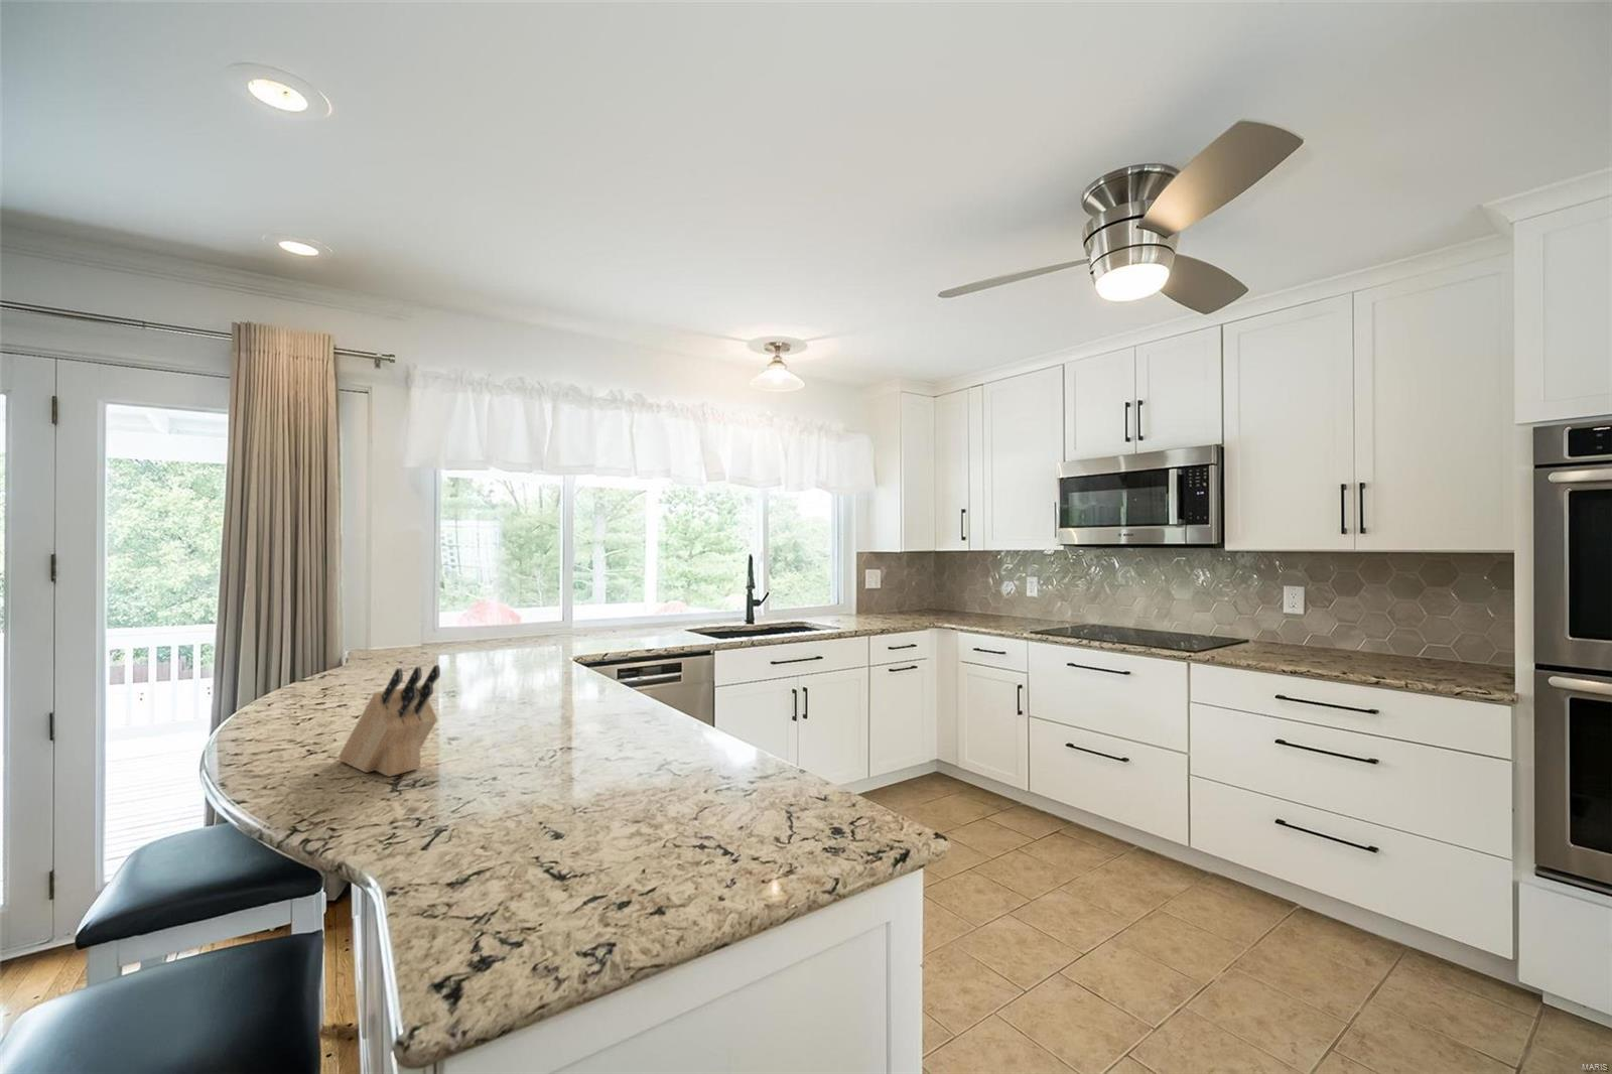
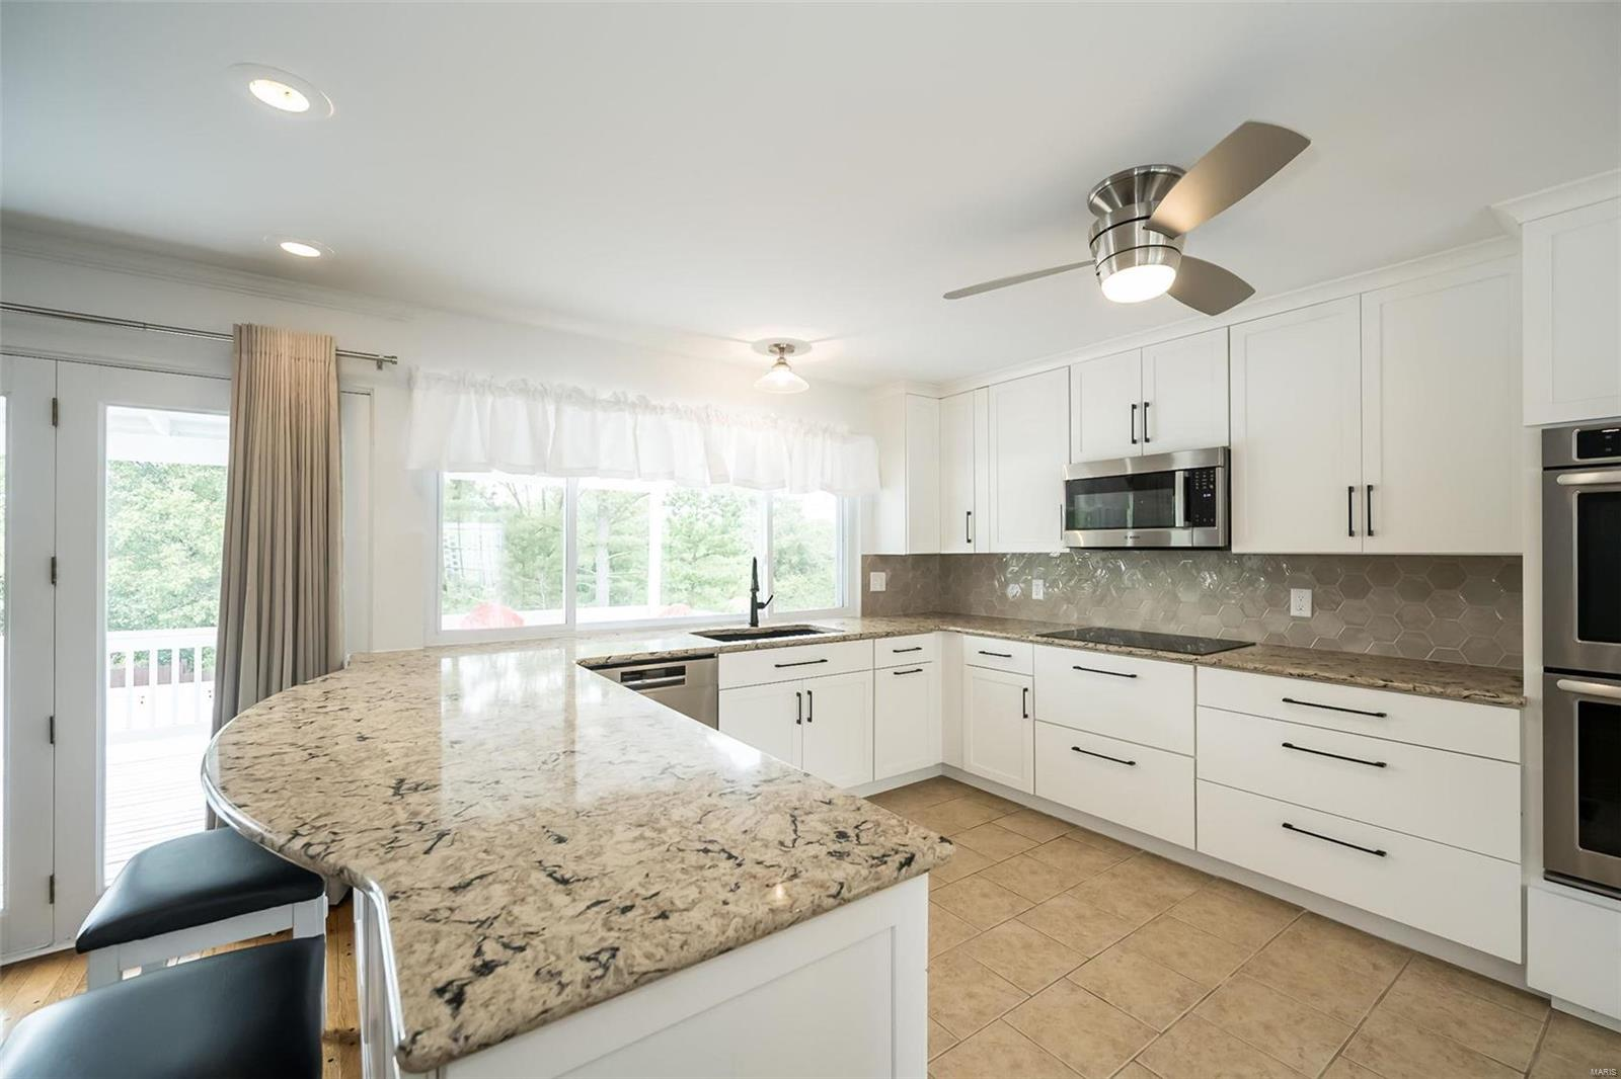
- knife block (391, 713)
